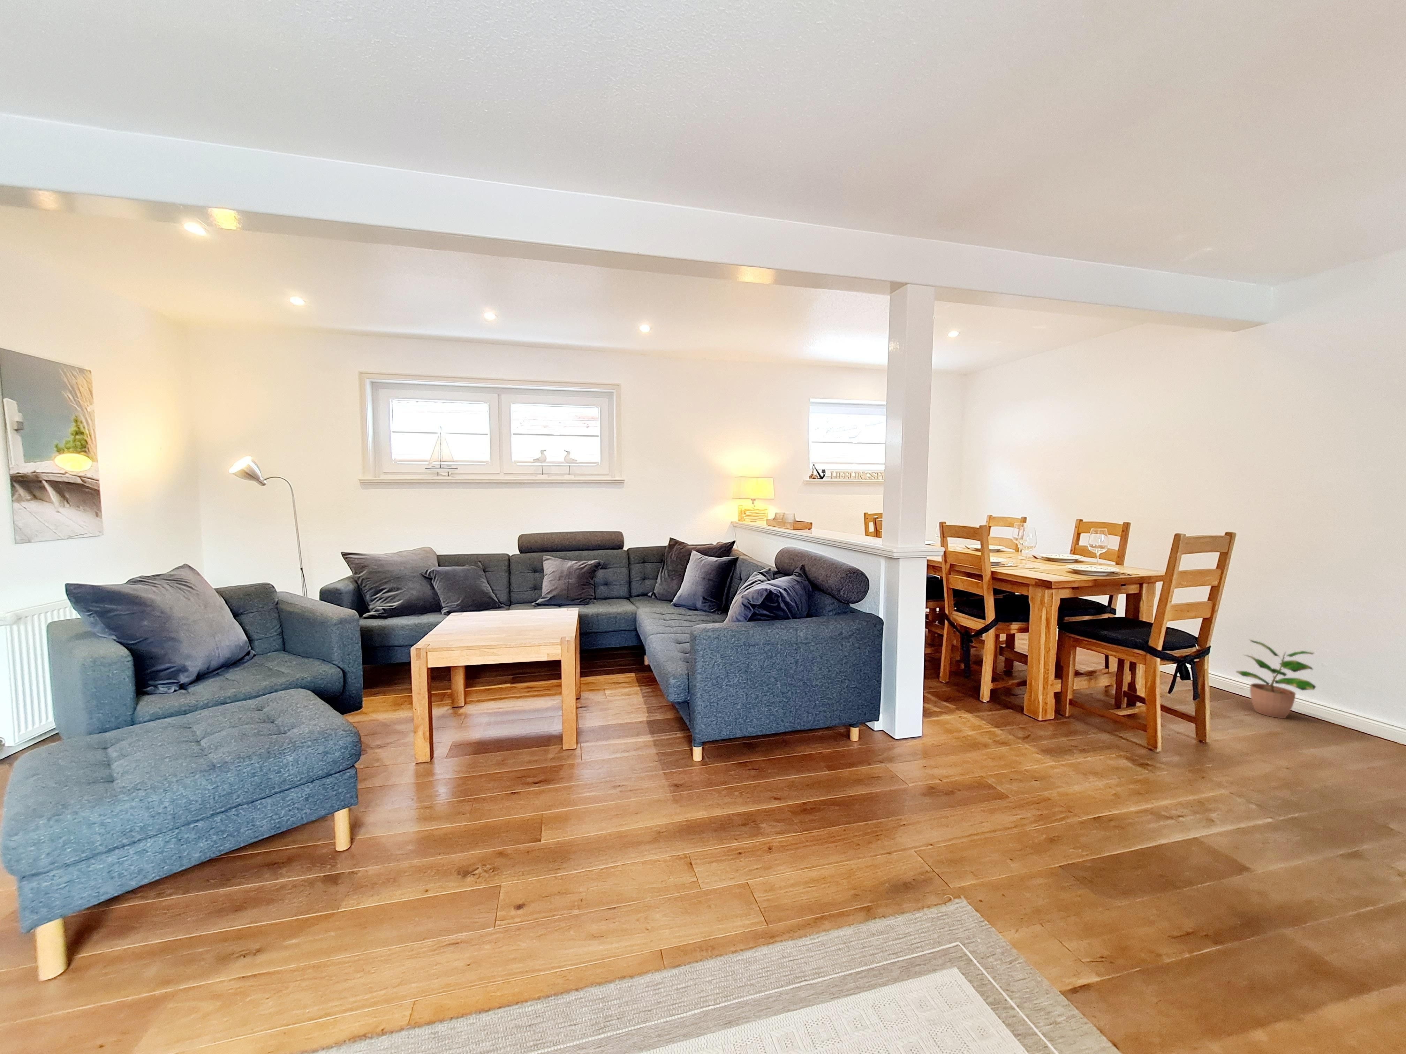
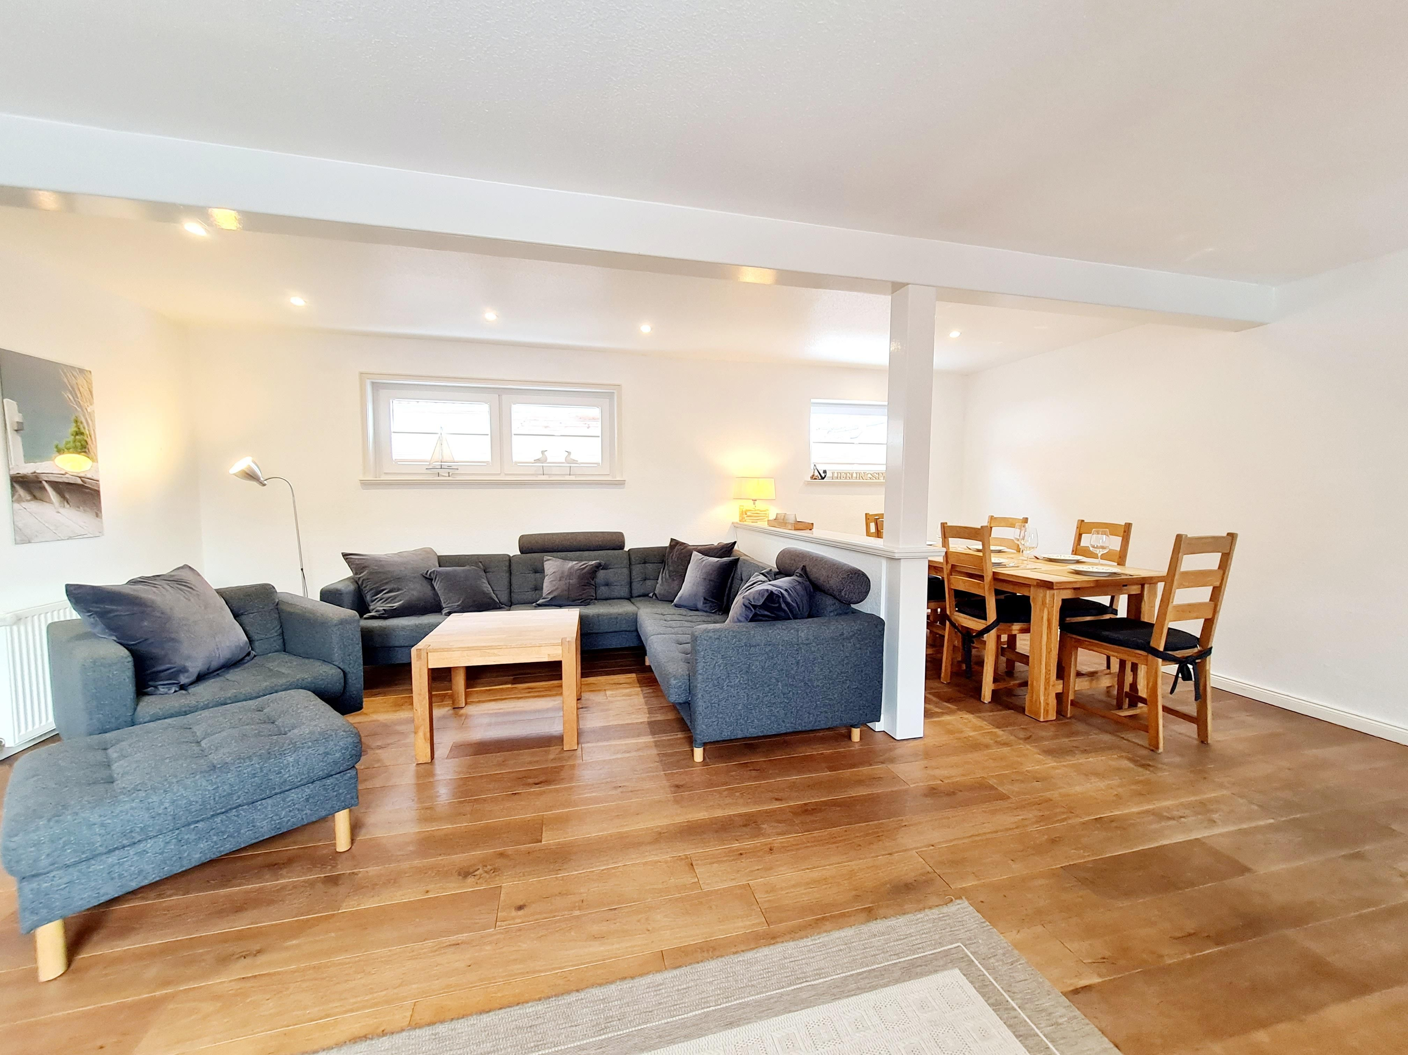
- potted plant (1276, 680)
